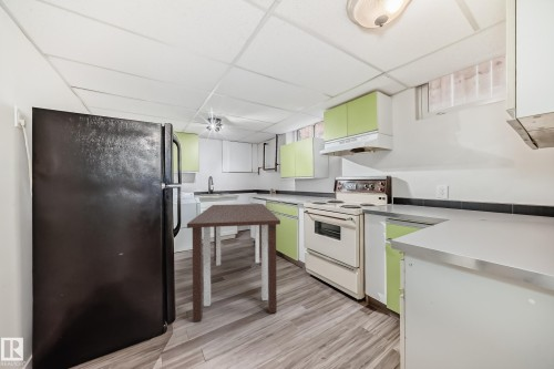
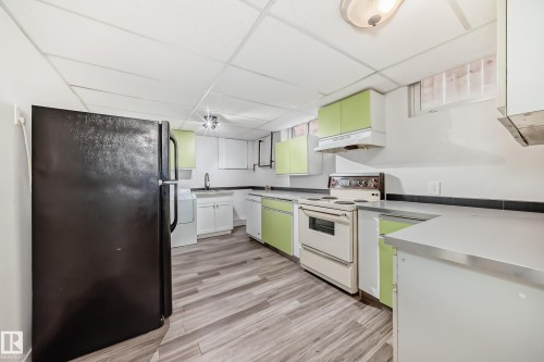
- dining table (219, 244)
